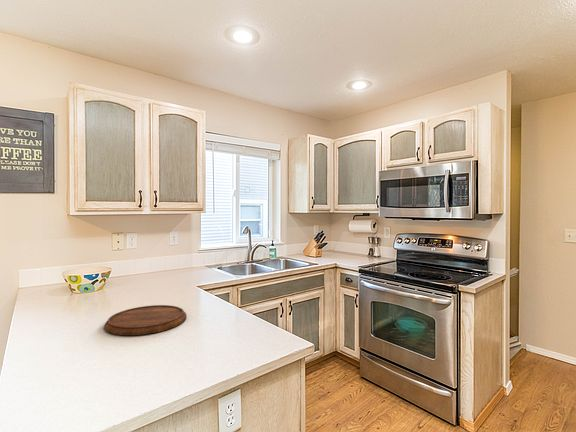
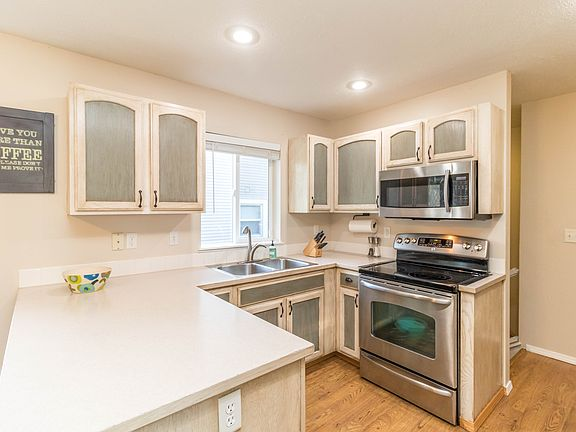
- cutting board (147, 317)
